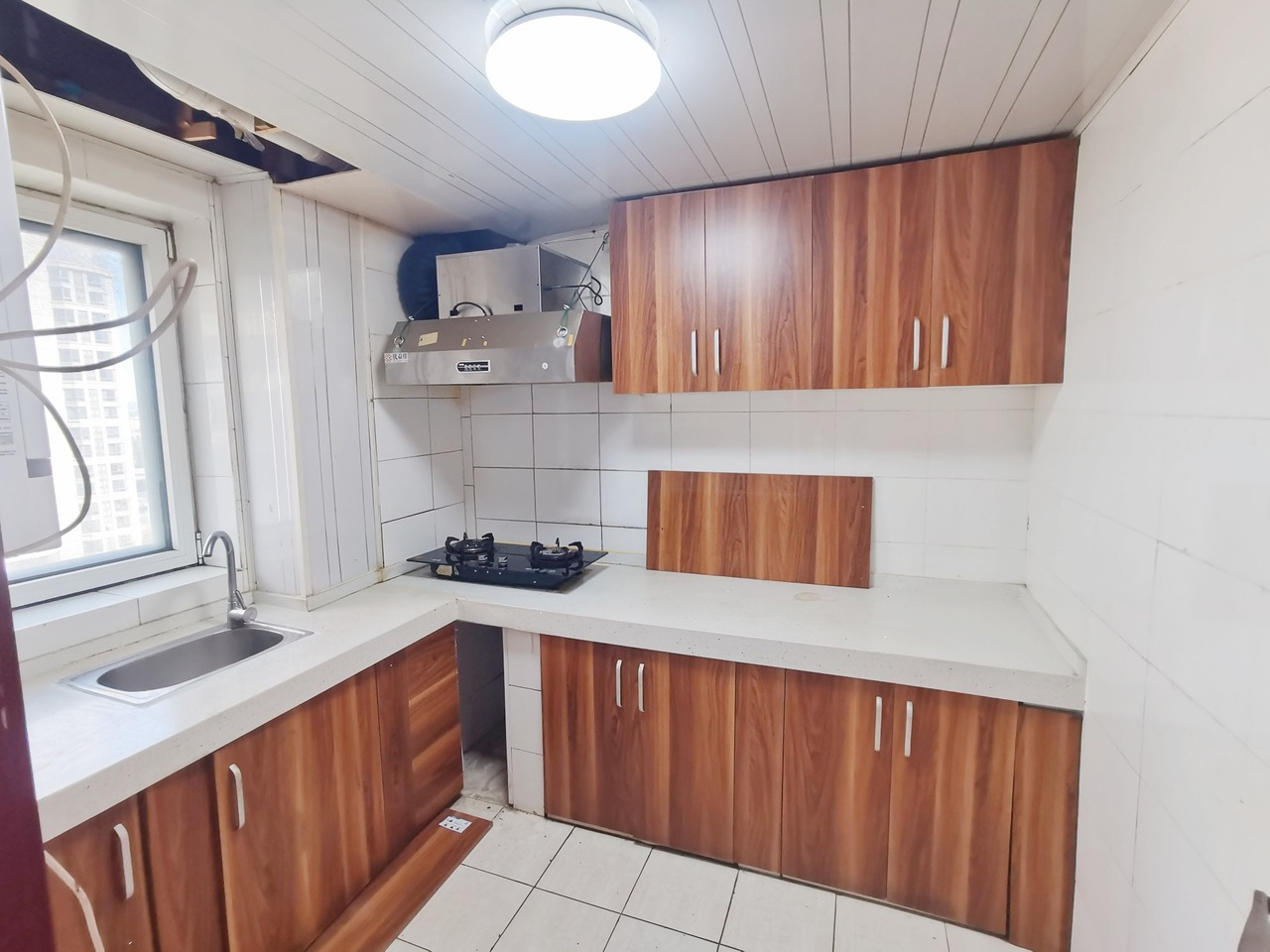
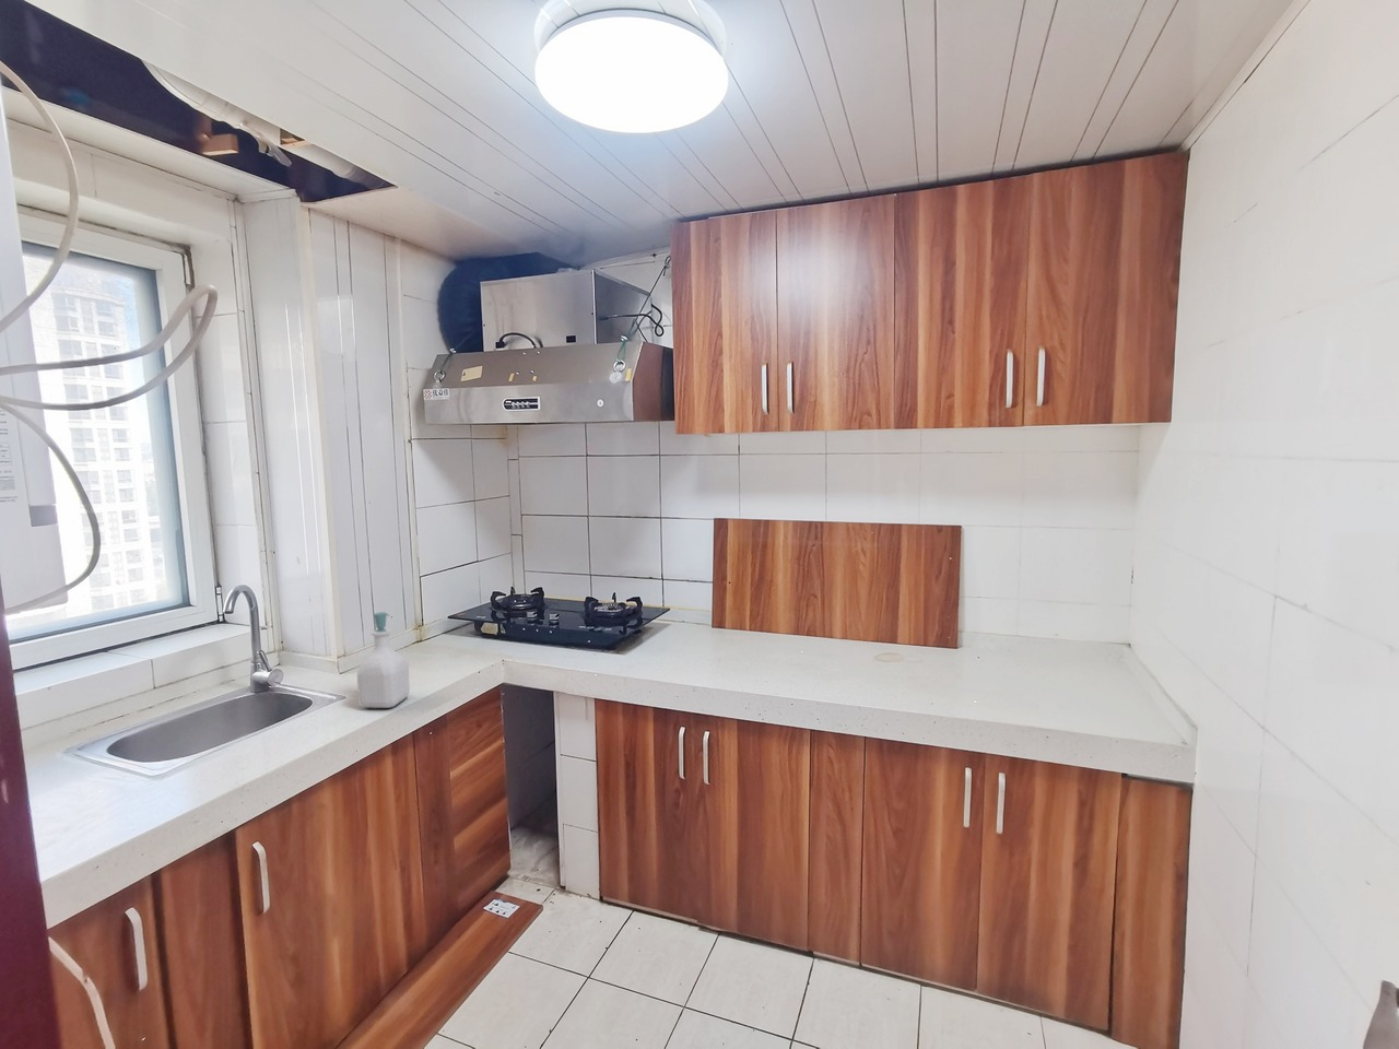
+ soap bottle (382, 658)
